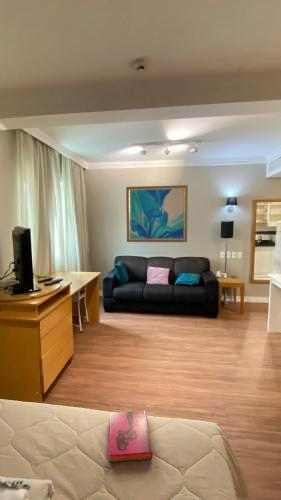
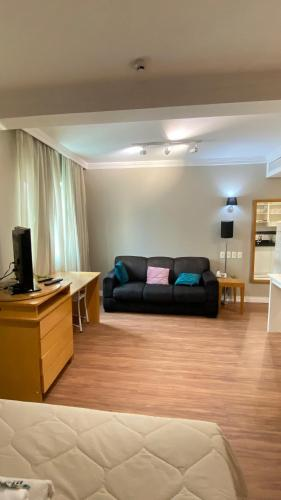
- wall art (156, 214)
- hardback book (129, 433)
